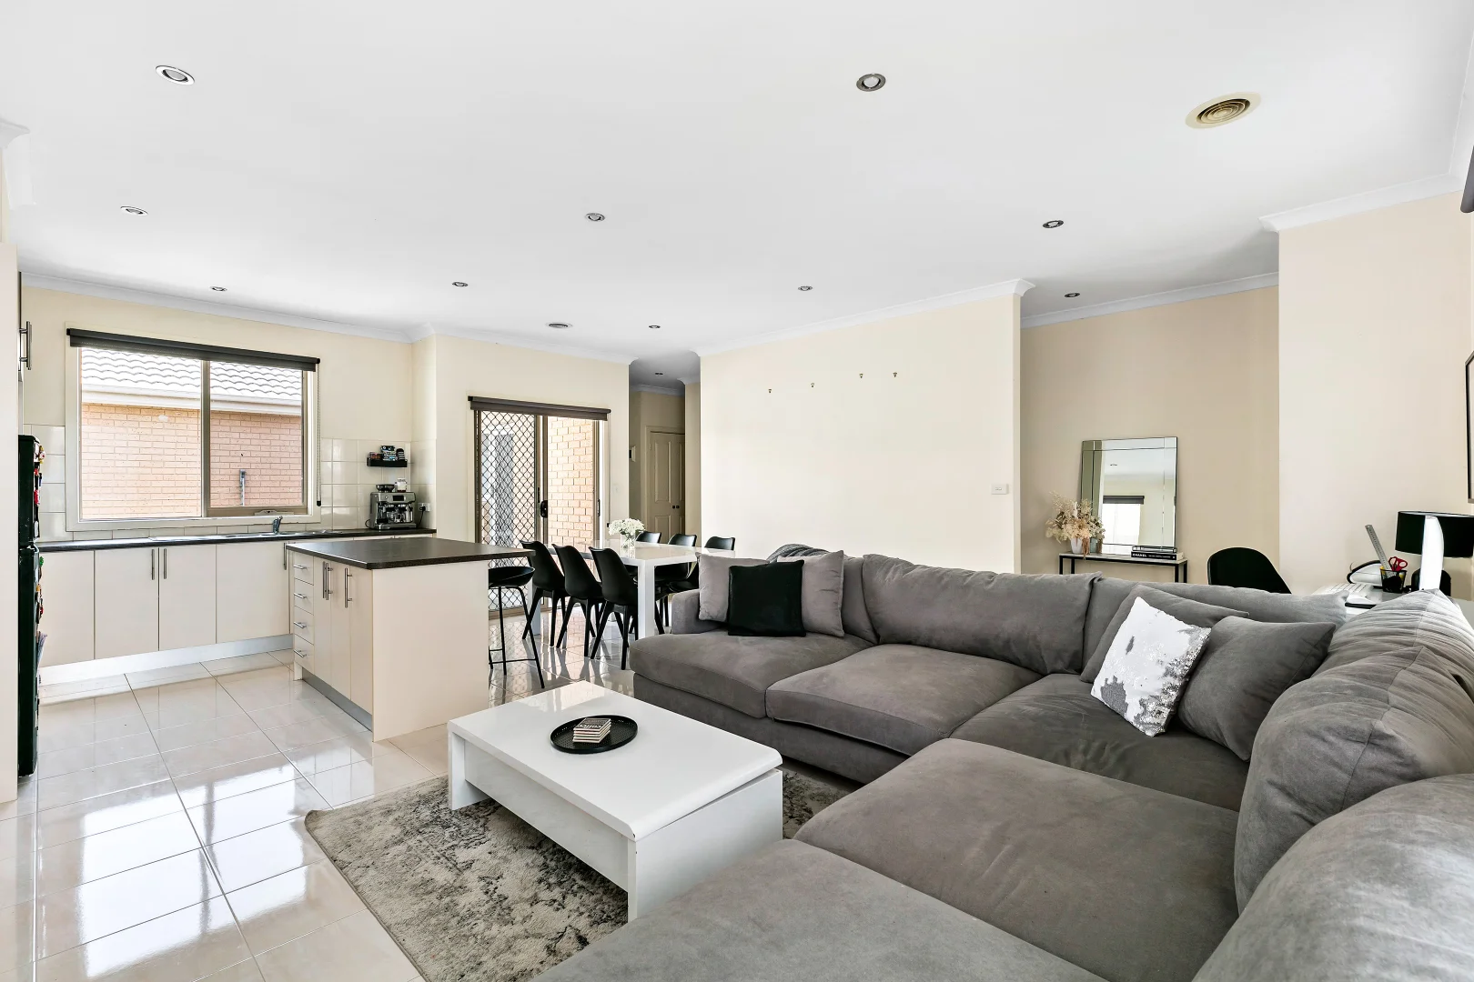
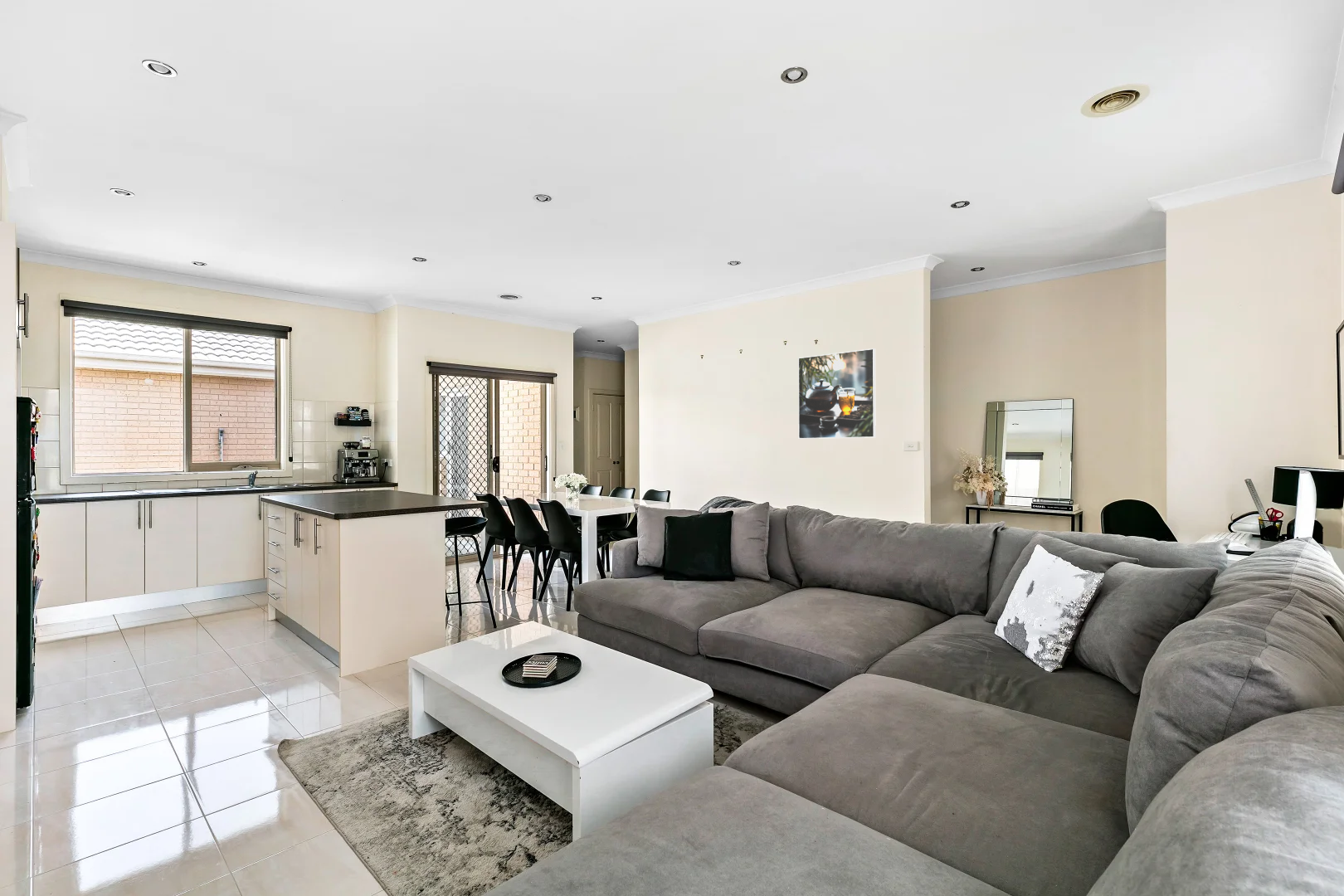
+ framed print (835, 396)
